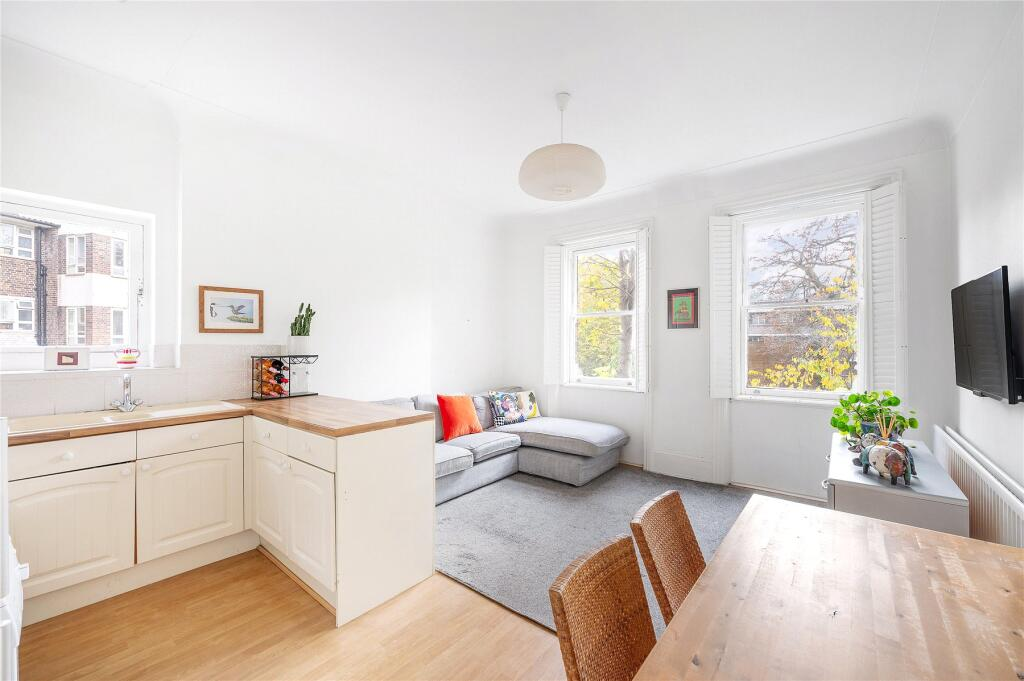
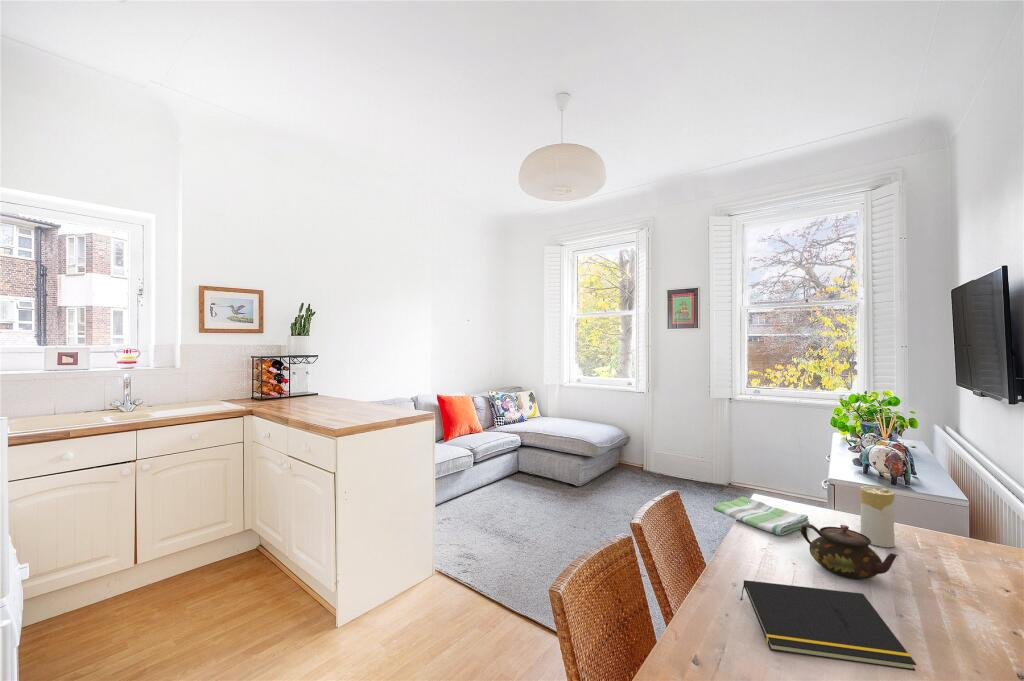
+ dish towel (759, 513)
+ notepad (819, 620)
+ teapot (845, 548)
+ candle (877, 515)
